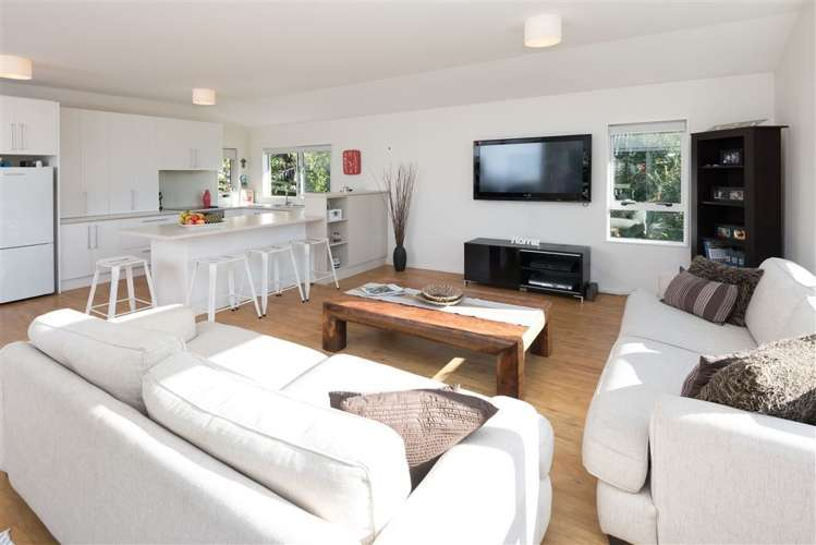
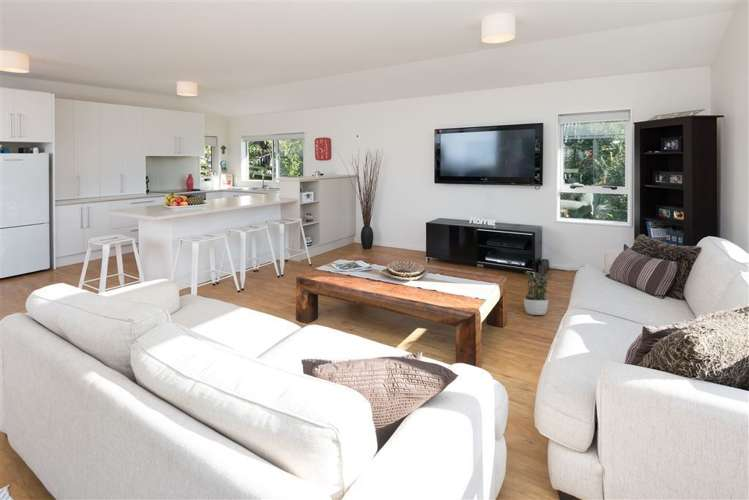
+ potted plant (537, 291)
